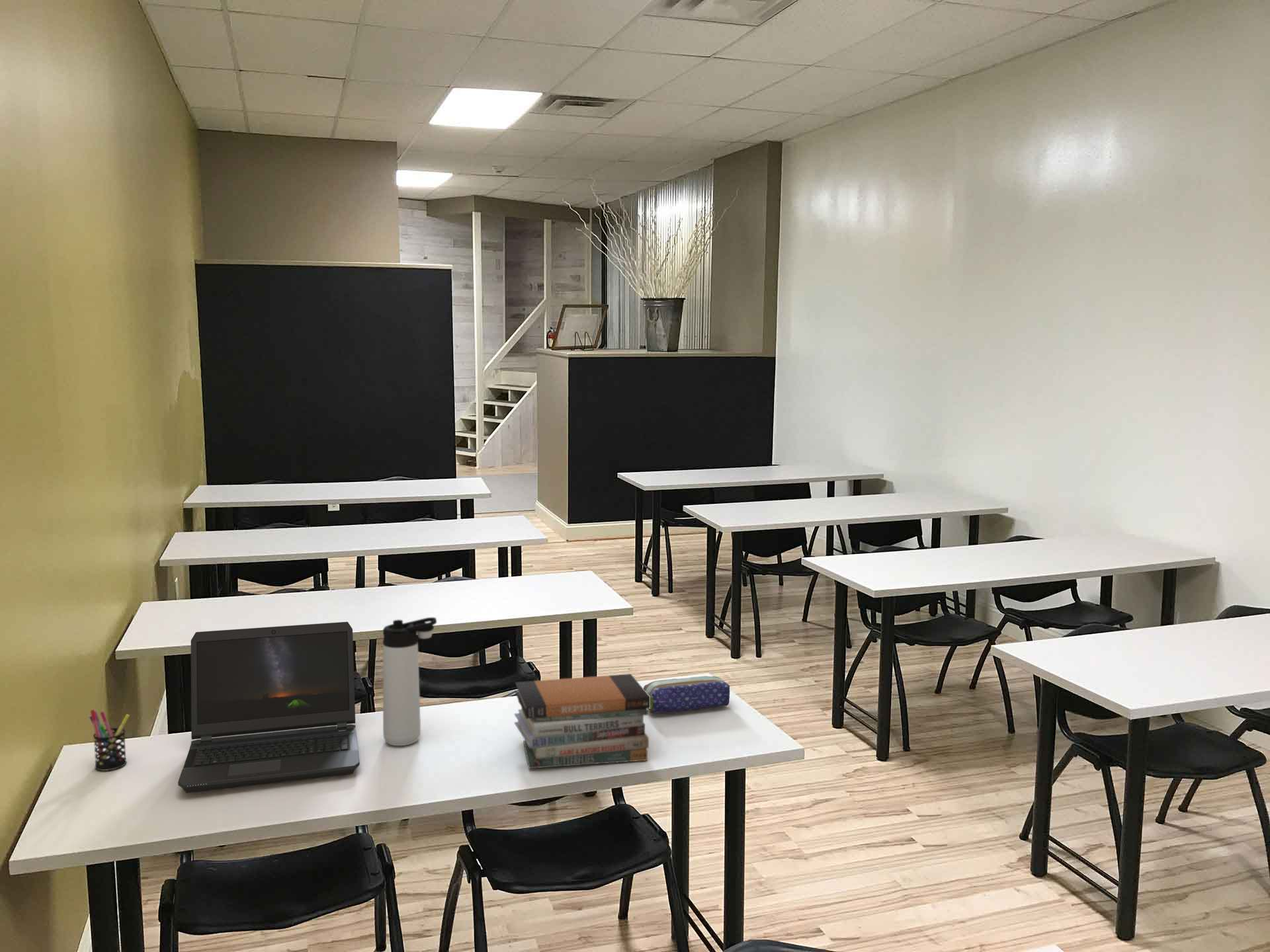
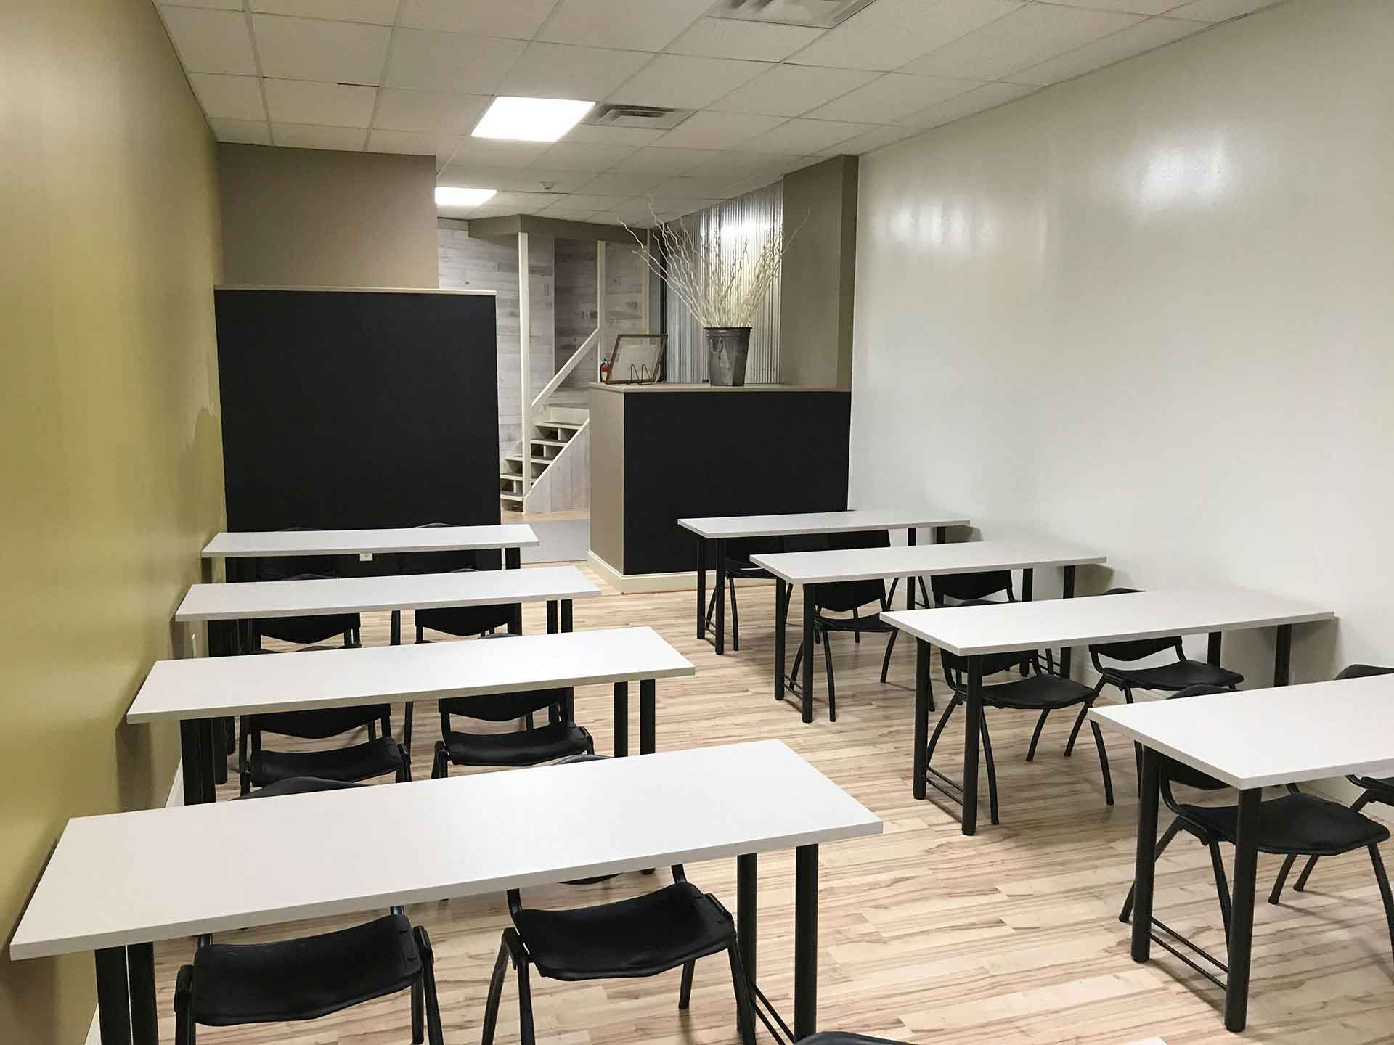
- book stack (581, 720)
- pencil case (685, 693)
- laptop computer (272, 701)
- thermos bottle (409, 680)
- pen holder (106, 738)
